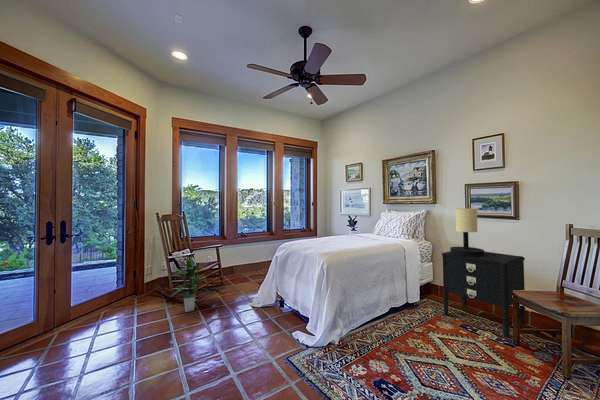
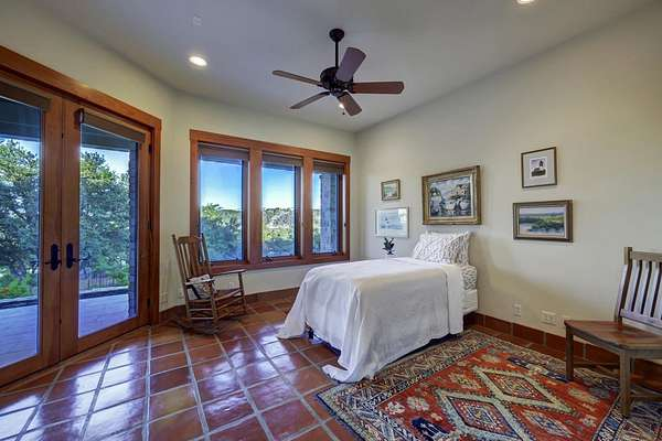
- nightstand (481, 287)
- table lamp (466, 231)
- indoor plant (190, 284)
